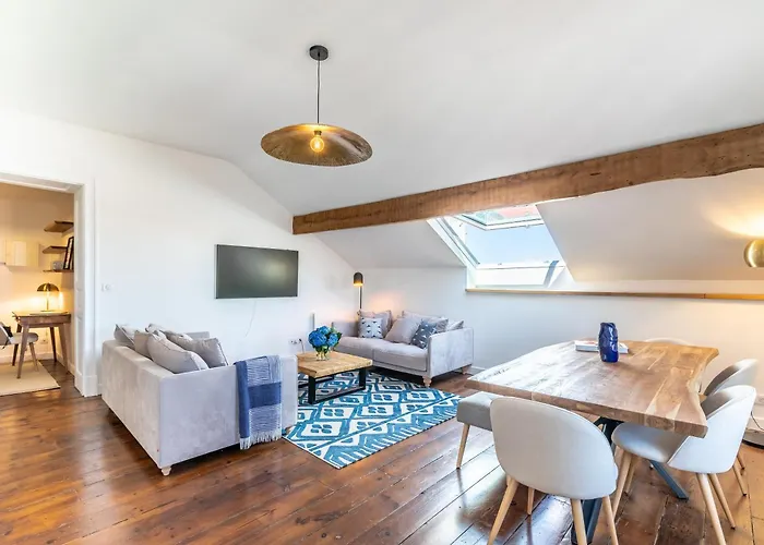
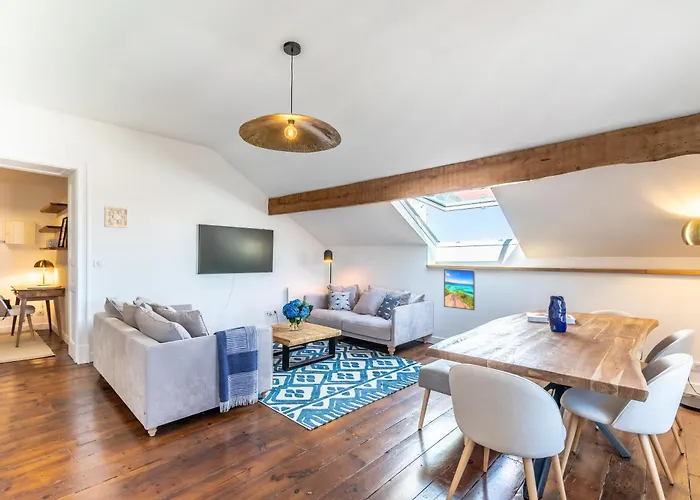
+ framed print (458, 288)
+ wall ornament (116, 217)
